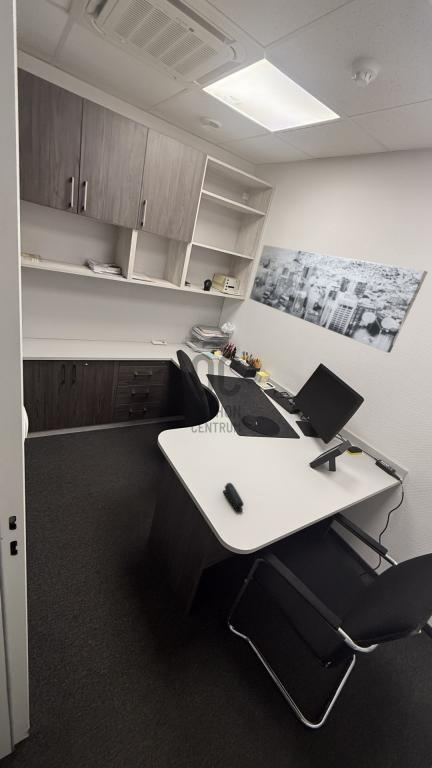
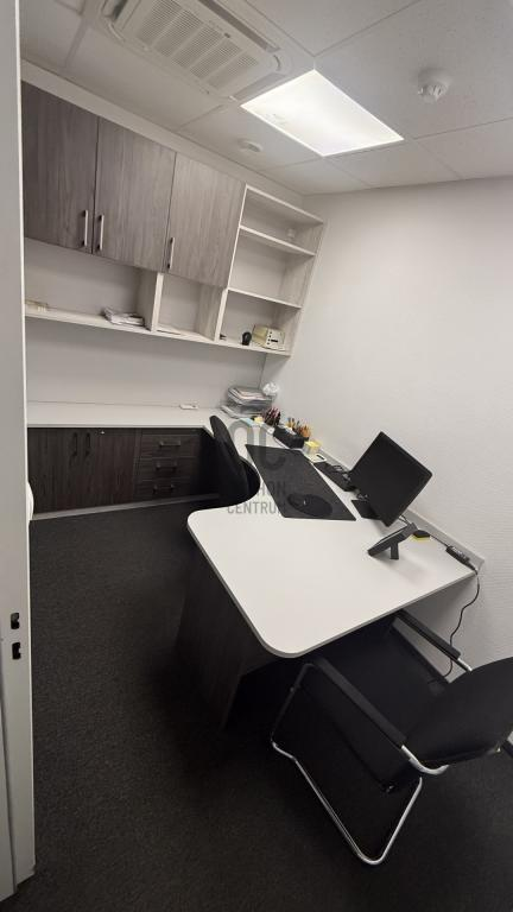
- stapler (233, 496)
- wall art (315, 288)
